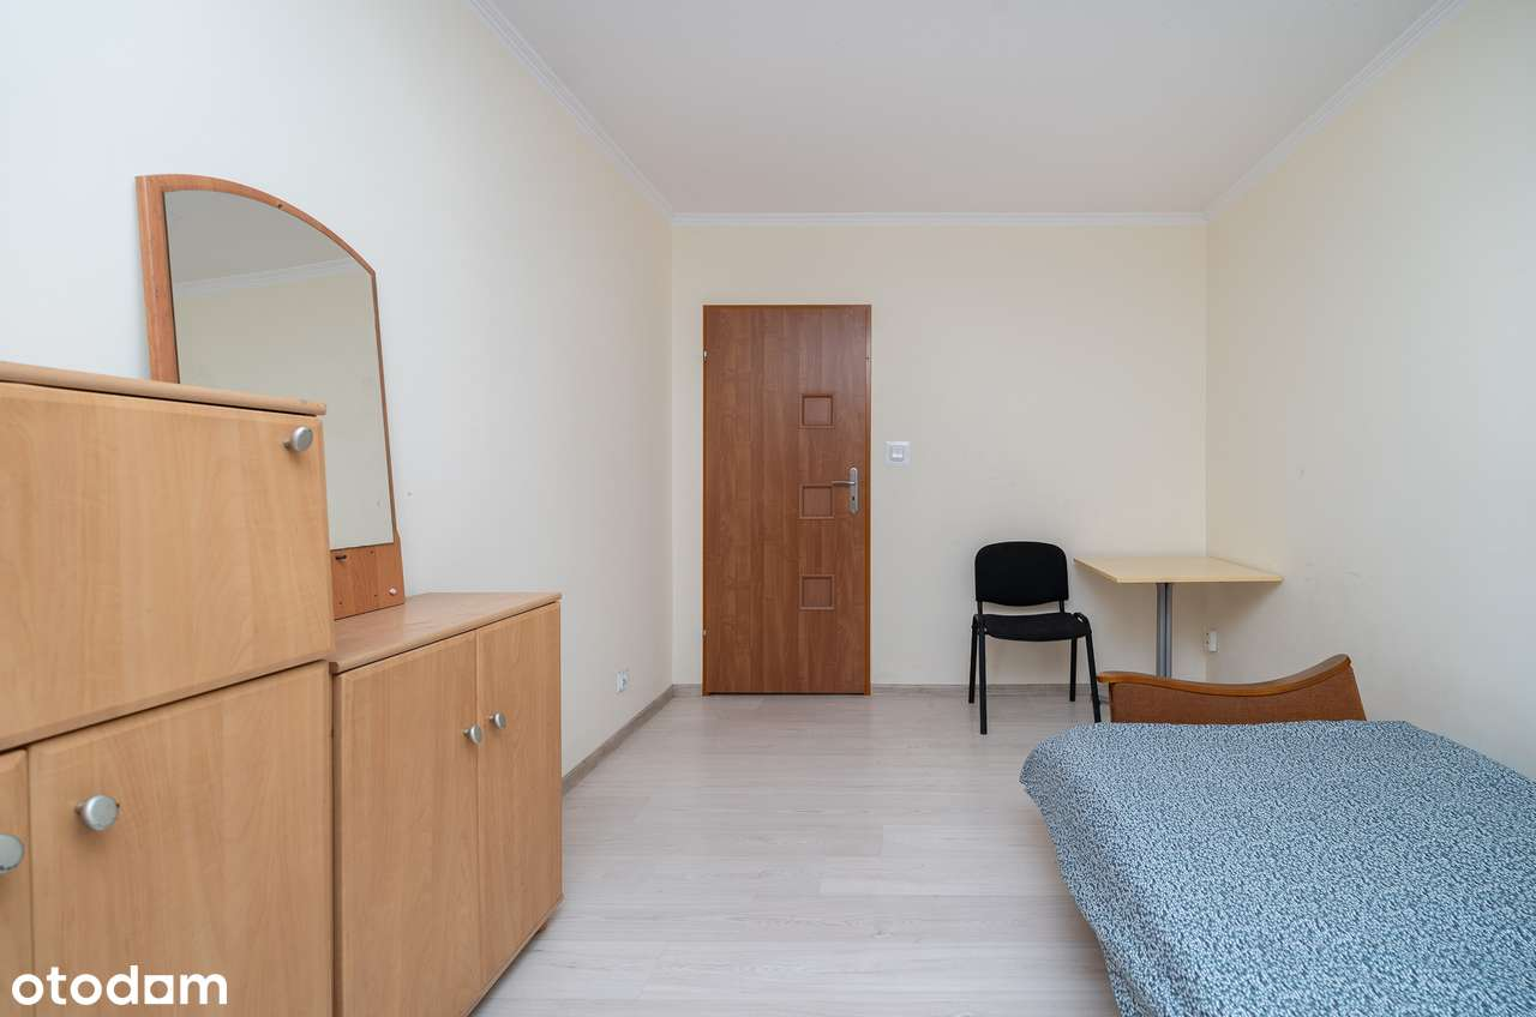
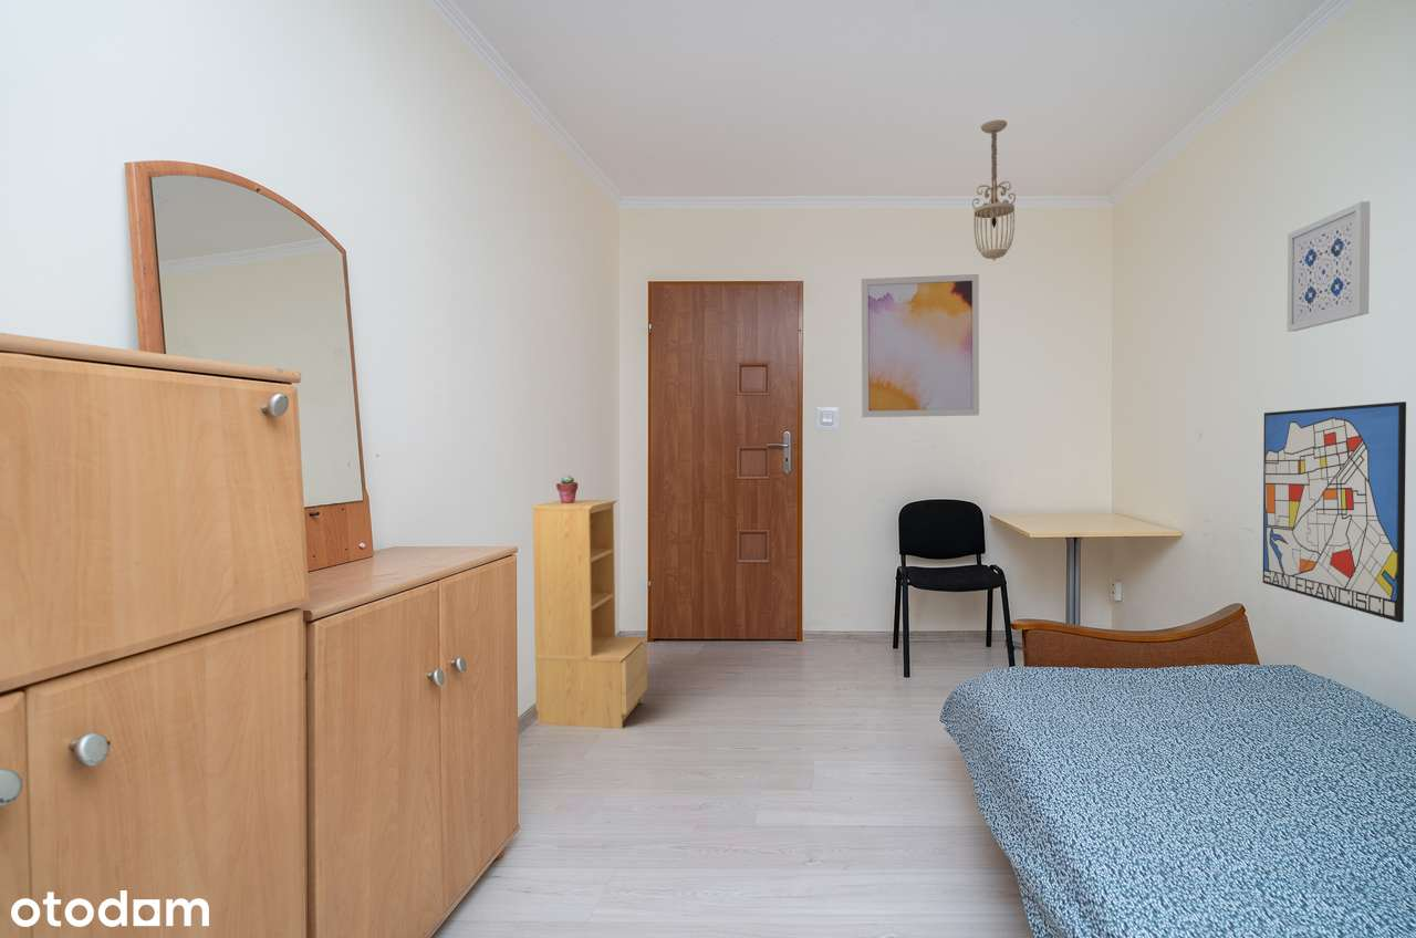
+ bookshelf (592, 607)
+ wall art (919, 346)
+ wall art (1324, 503)
+ ceiling light fixture (993, 192)
+ potted succulent (566, 488)
+ wall art (1325, 271)
